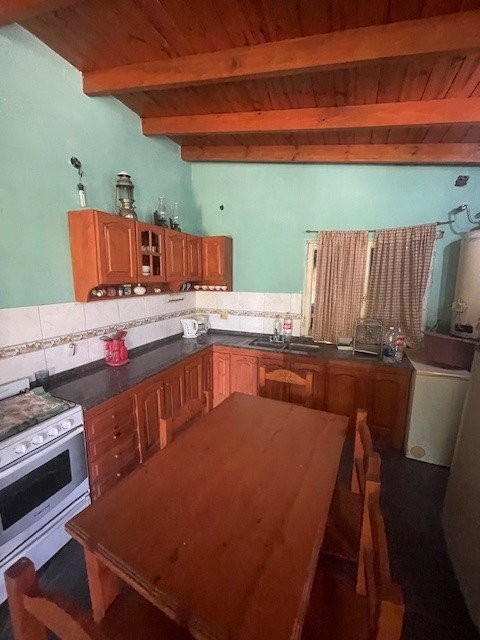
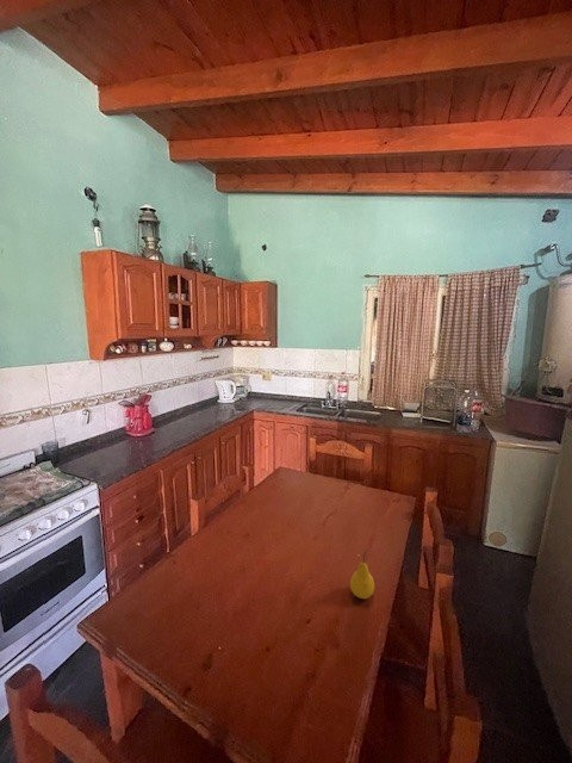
+ fruit (362, 575)
